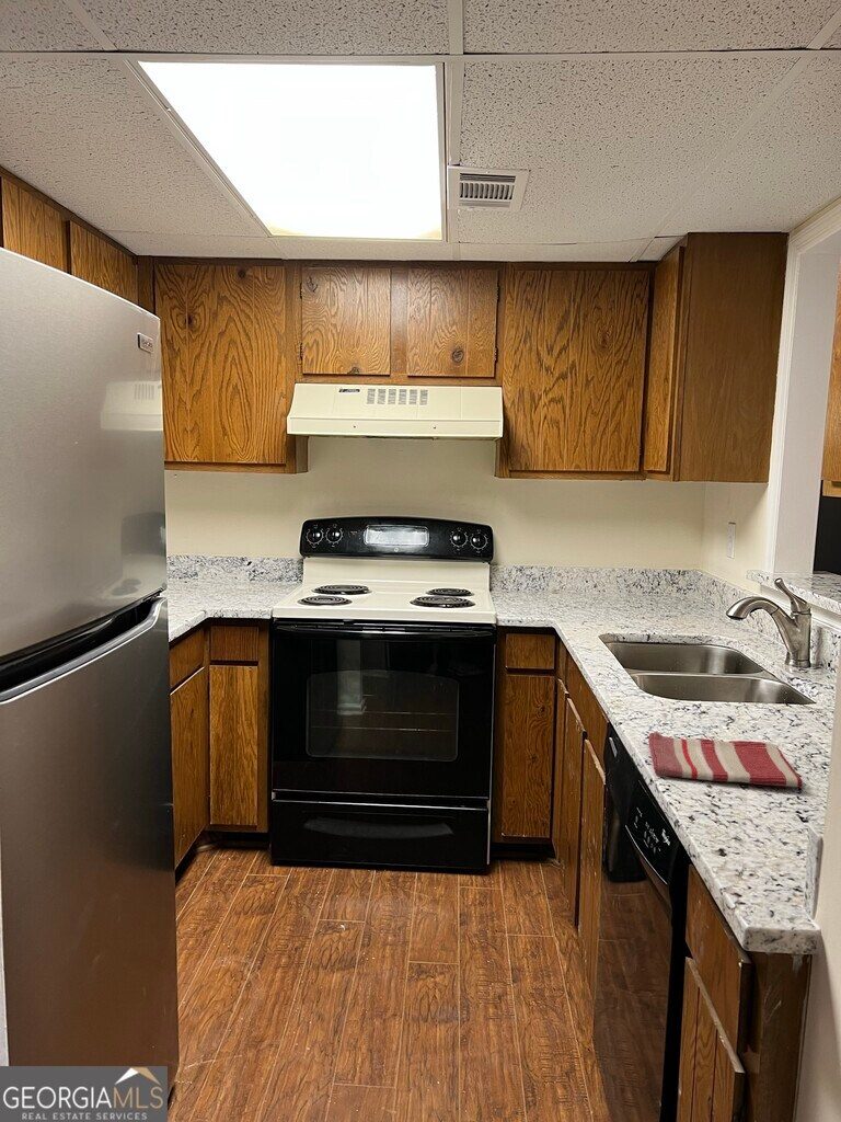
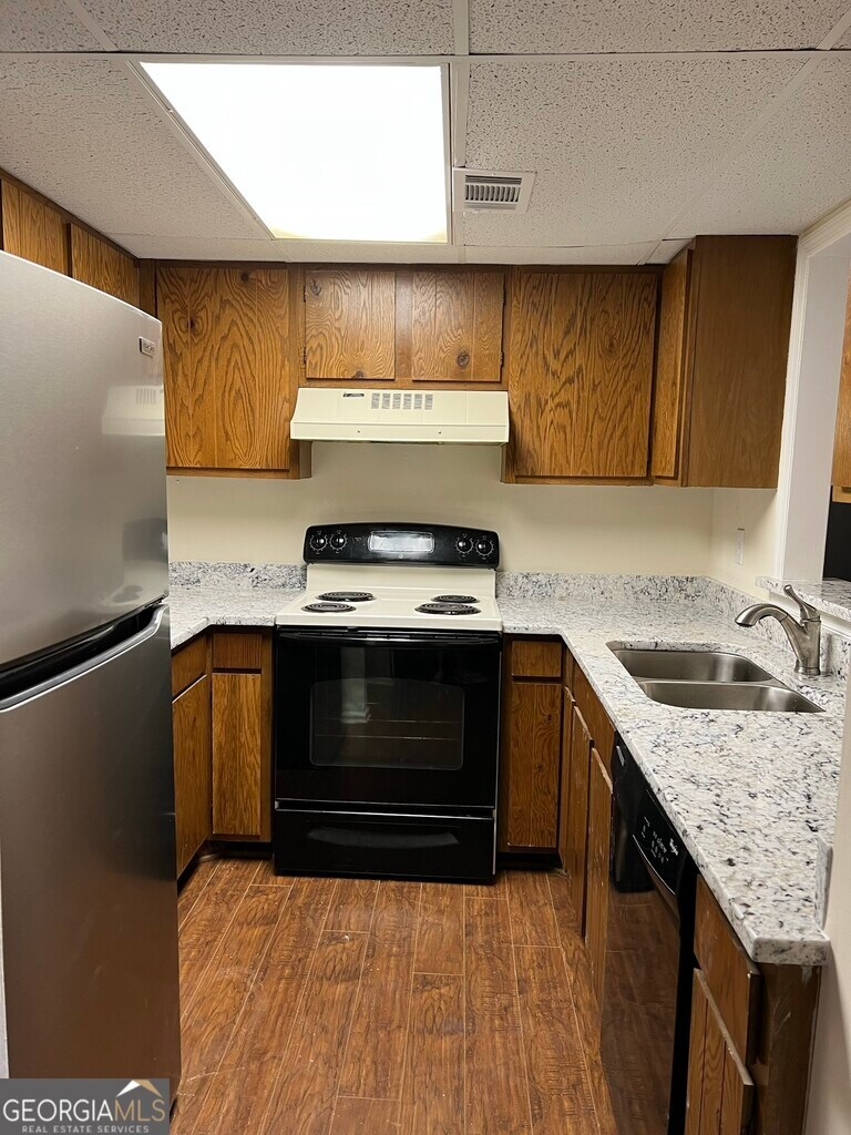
- dish towel (719, 758)
